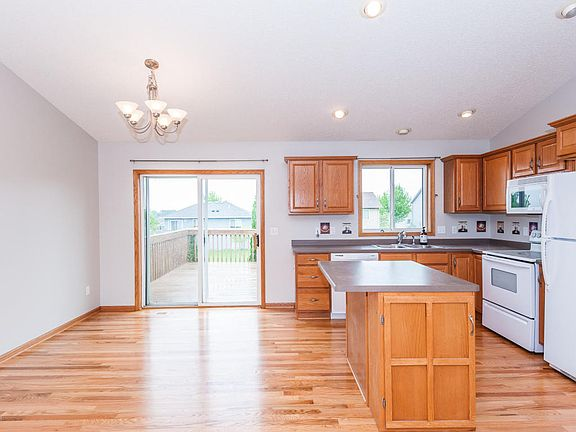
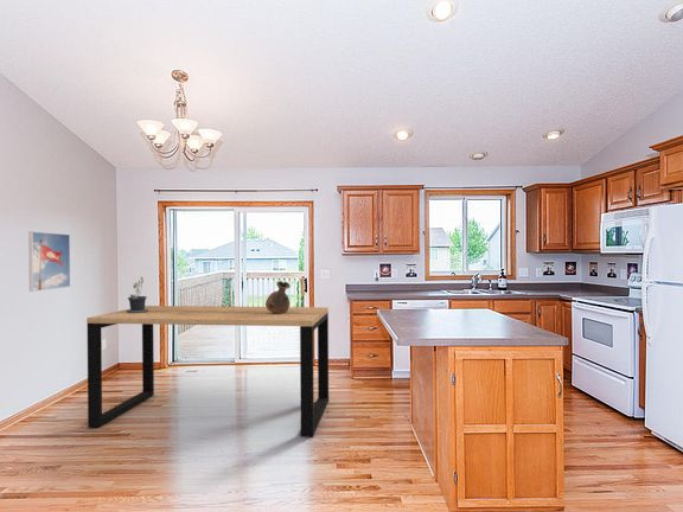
+ ceramic jug (277, 296)
+ potted plant (138, 294)
+ dining table (217, 324)
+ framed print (50, 261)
